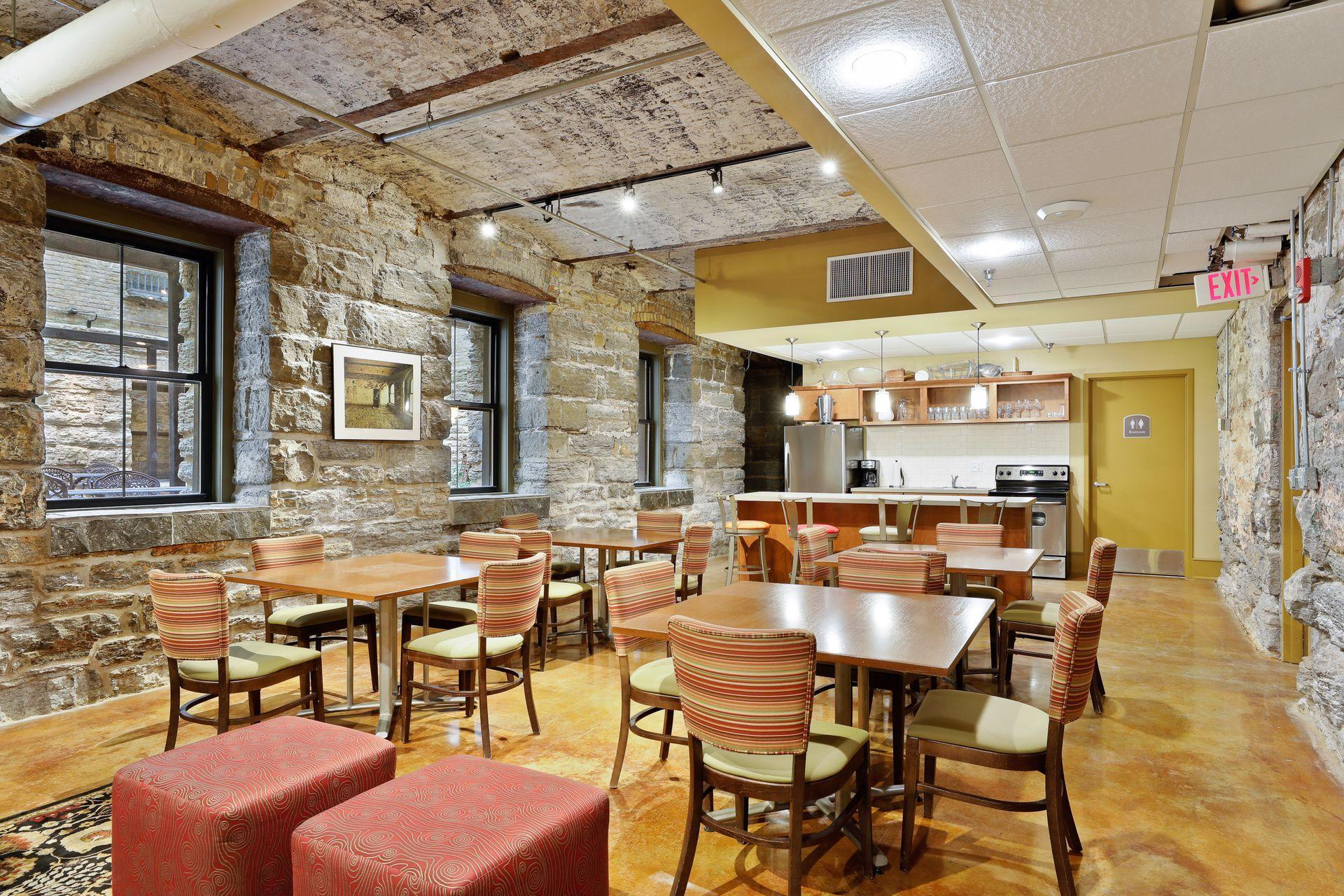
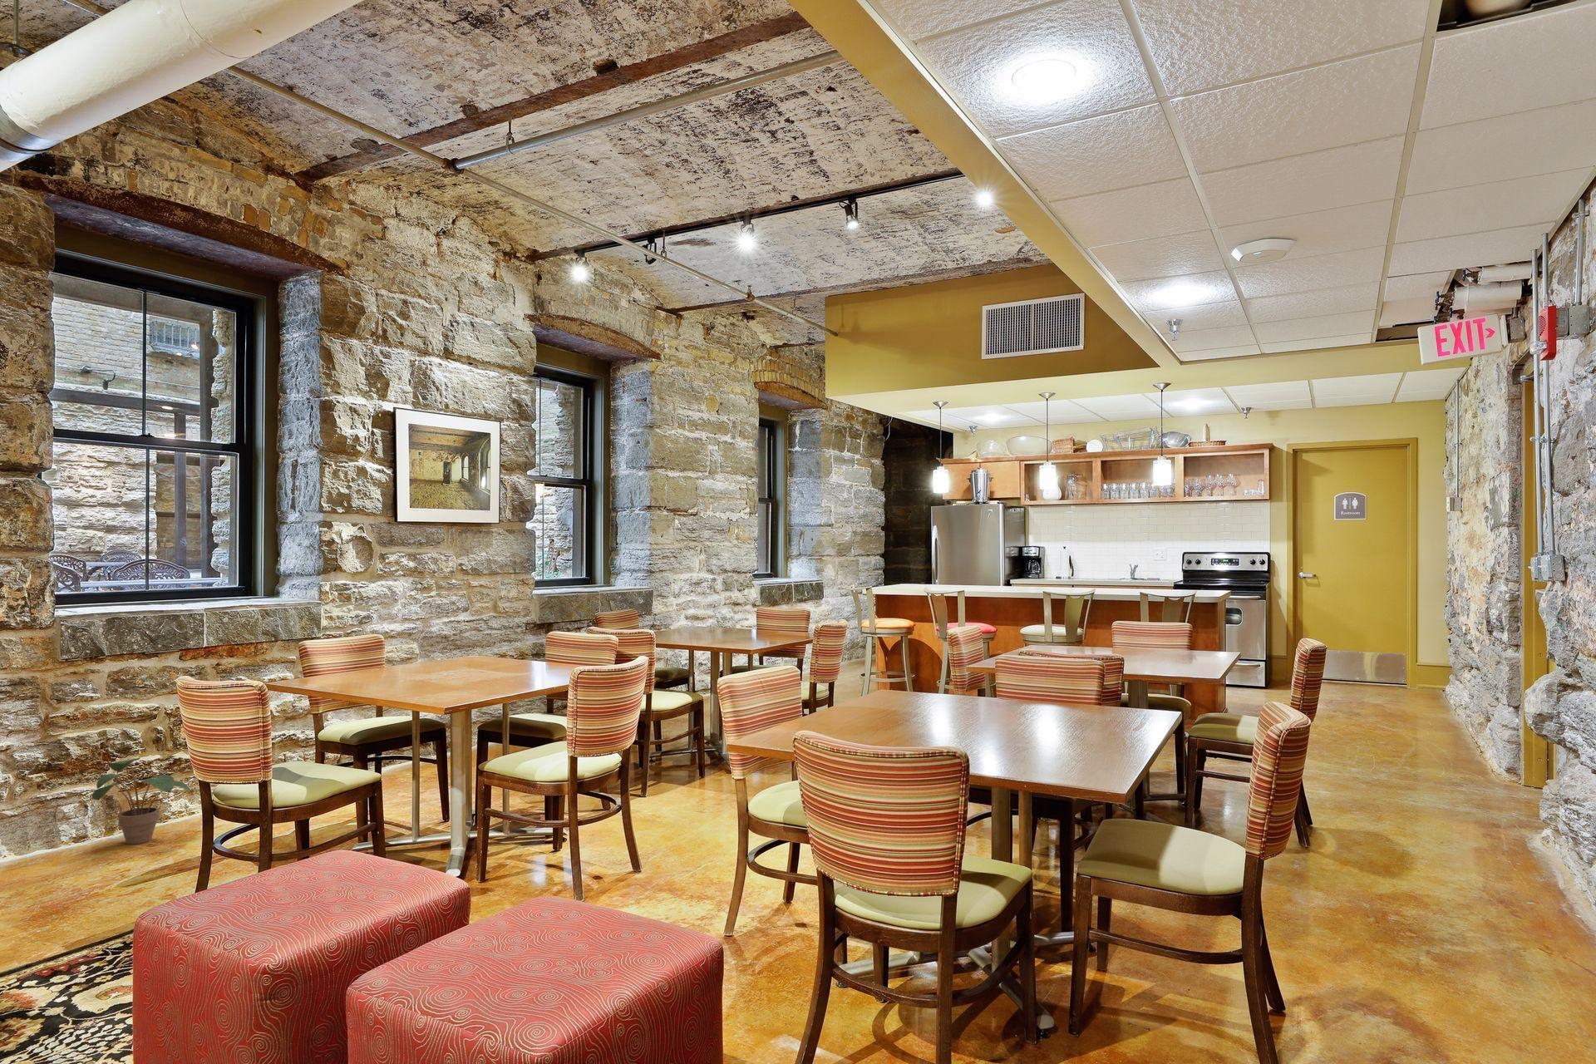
+ potted plant (138, 800)
